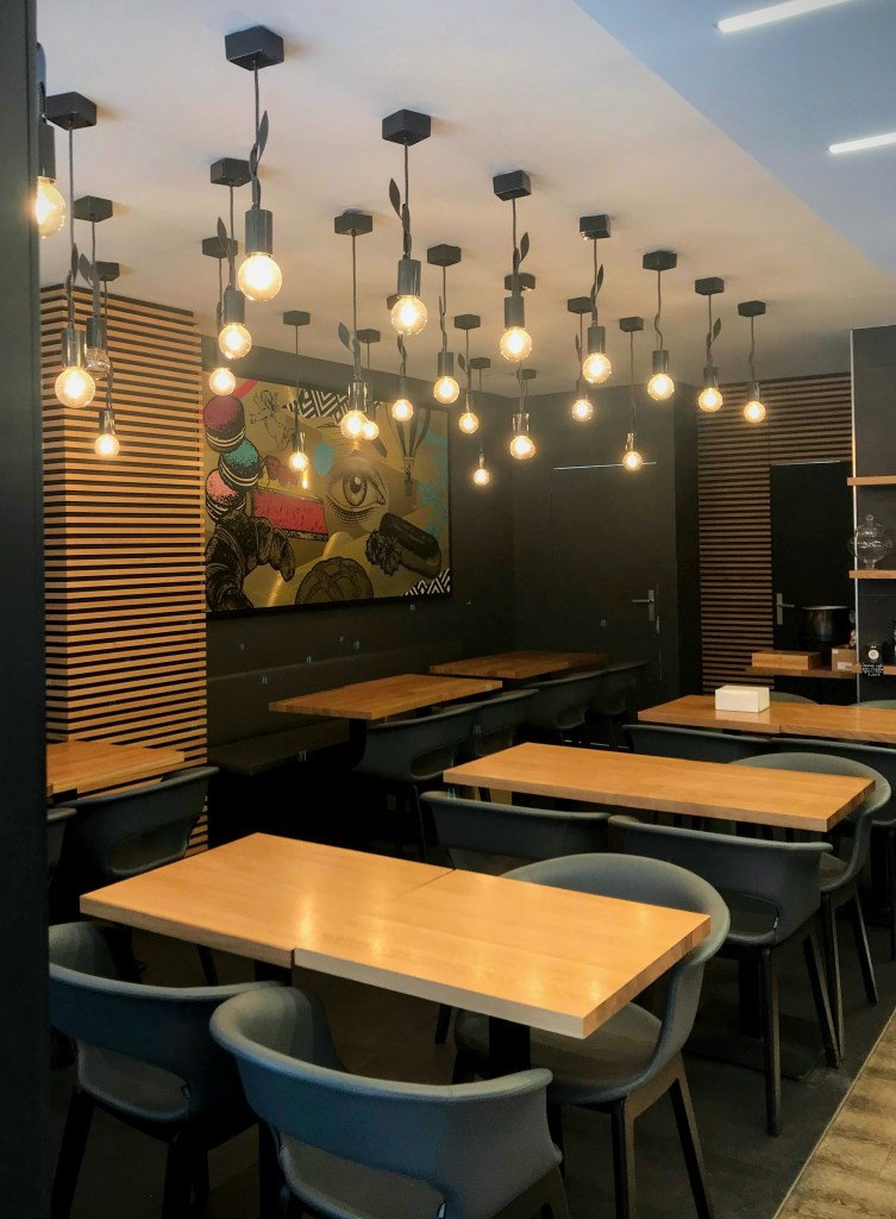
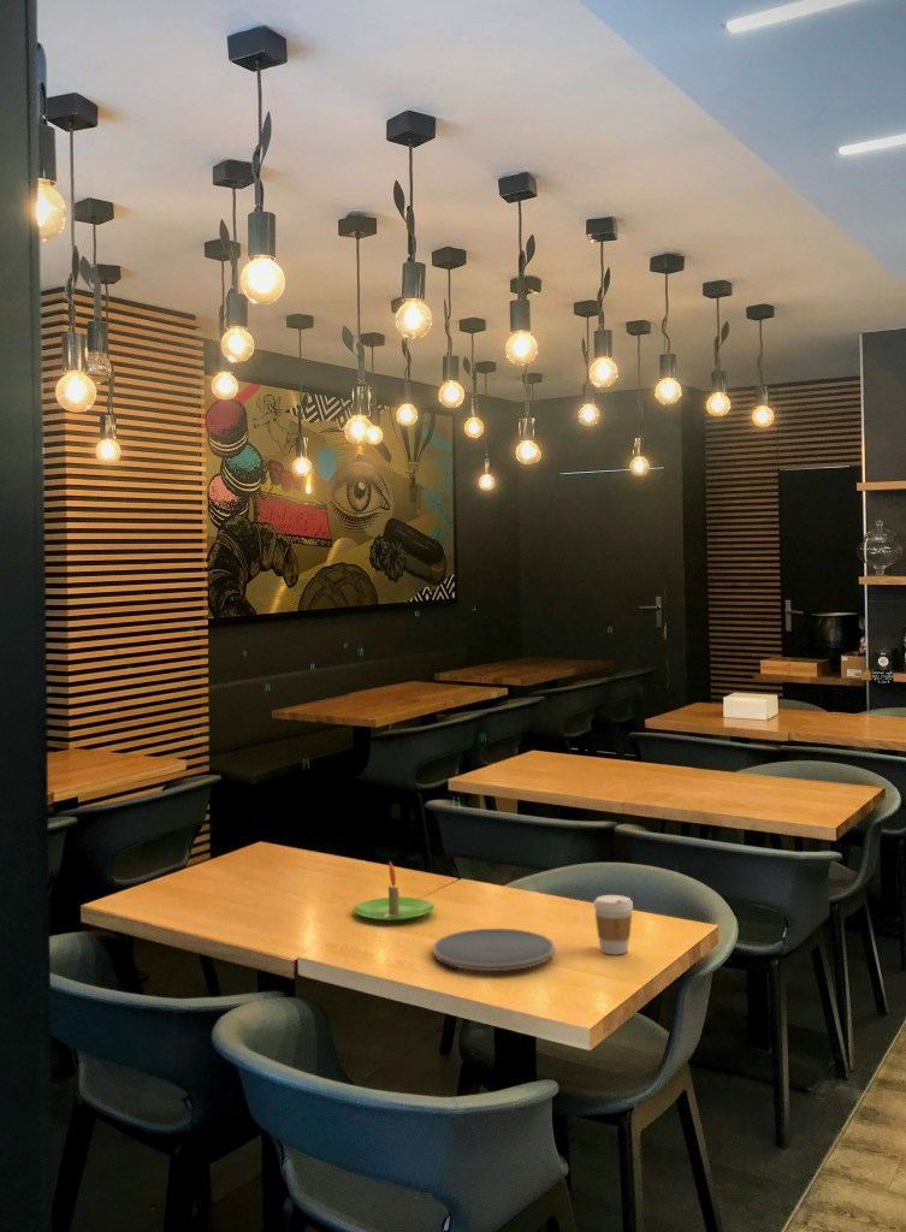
+ coffee cup (614, 923)
+ candle (393, 887)
+ plate (493, 950)
